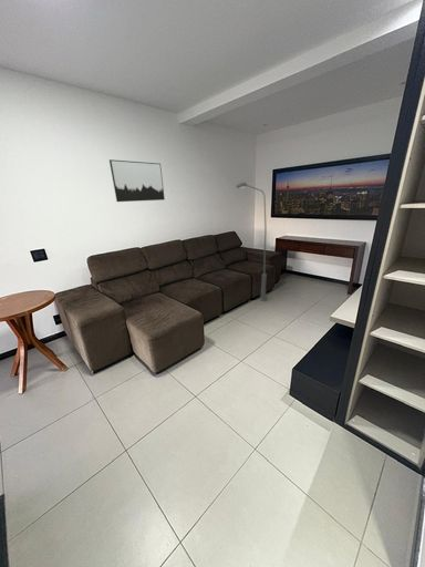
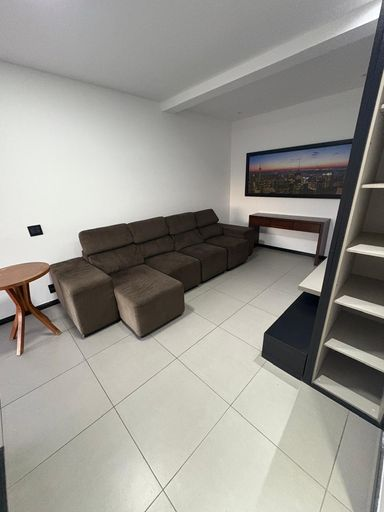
- wall art (139, 182)
- floor lamp (265, 249)
